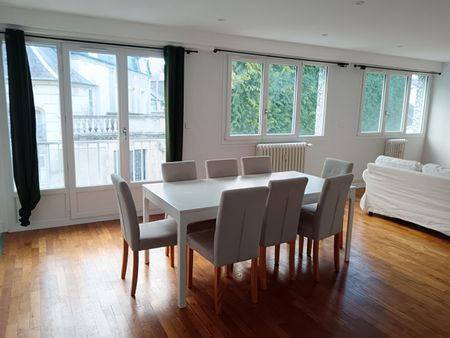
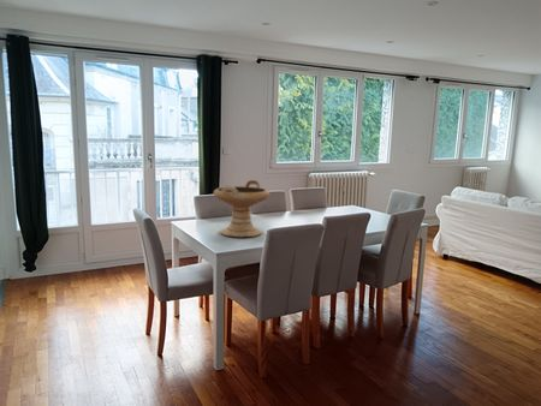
+ decorative bowl (240, 208)
